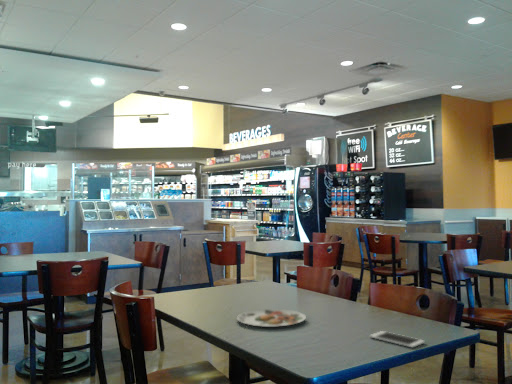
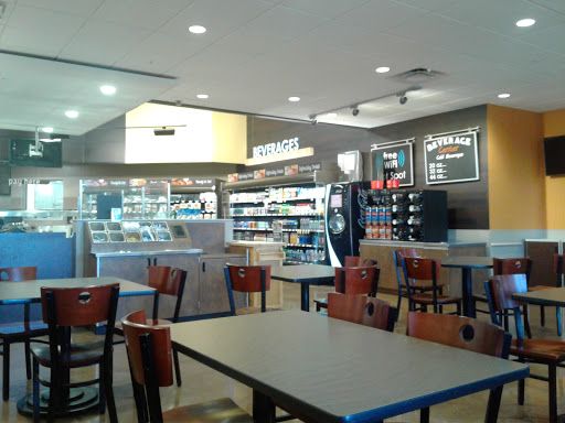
- cell phone (396, 338)
- plate (271, 318)
